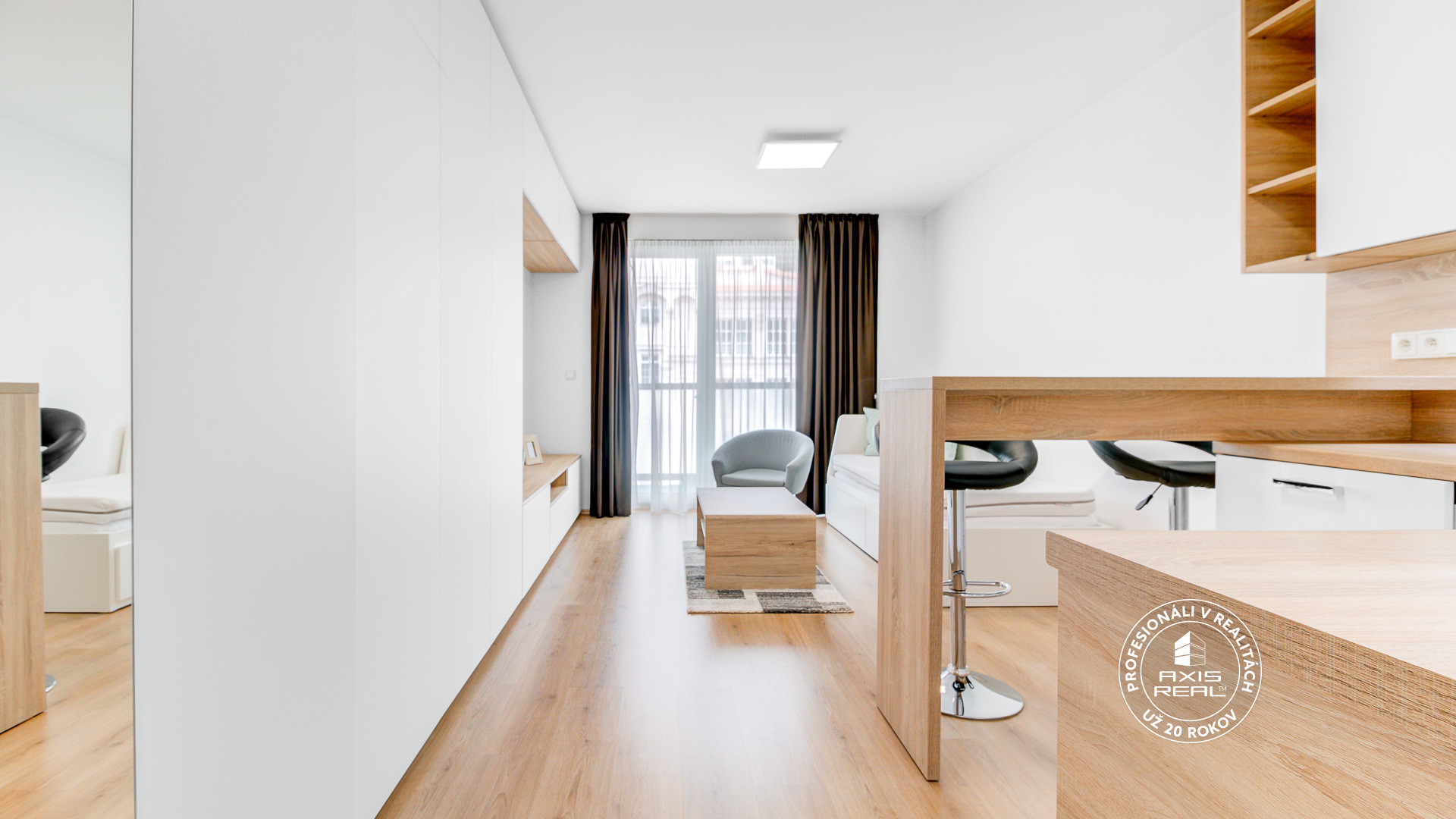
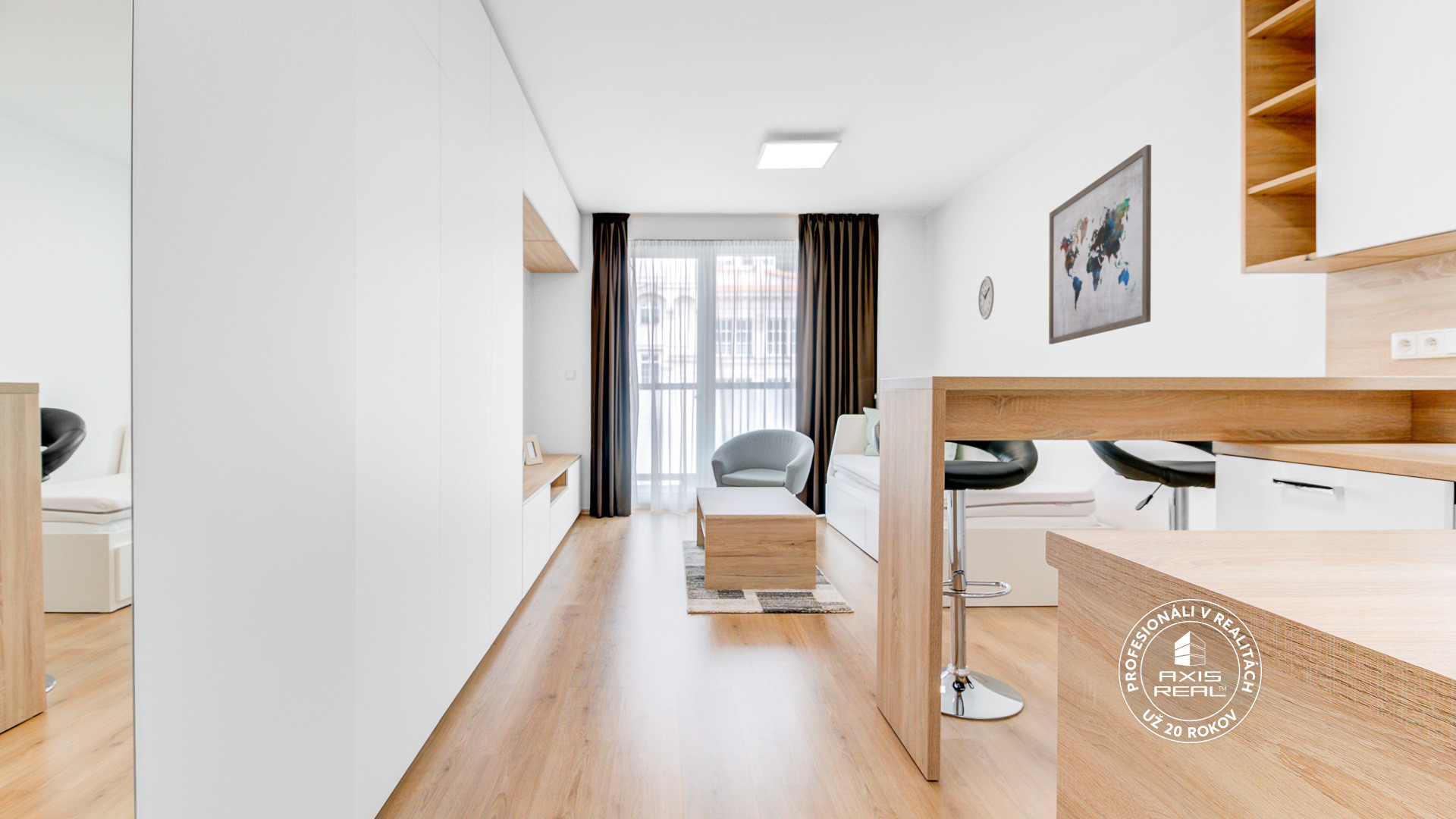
+ wall art (1092, 259)
+ wall clock (985, 298)
